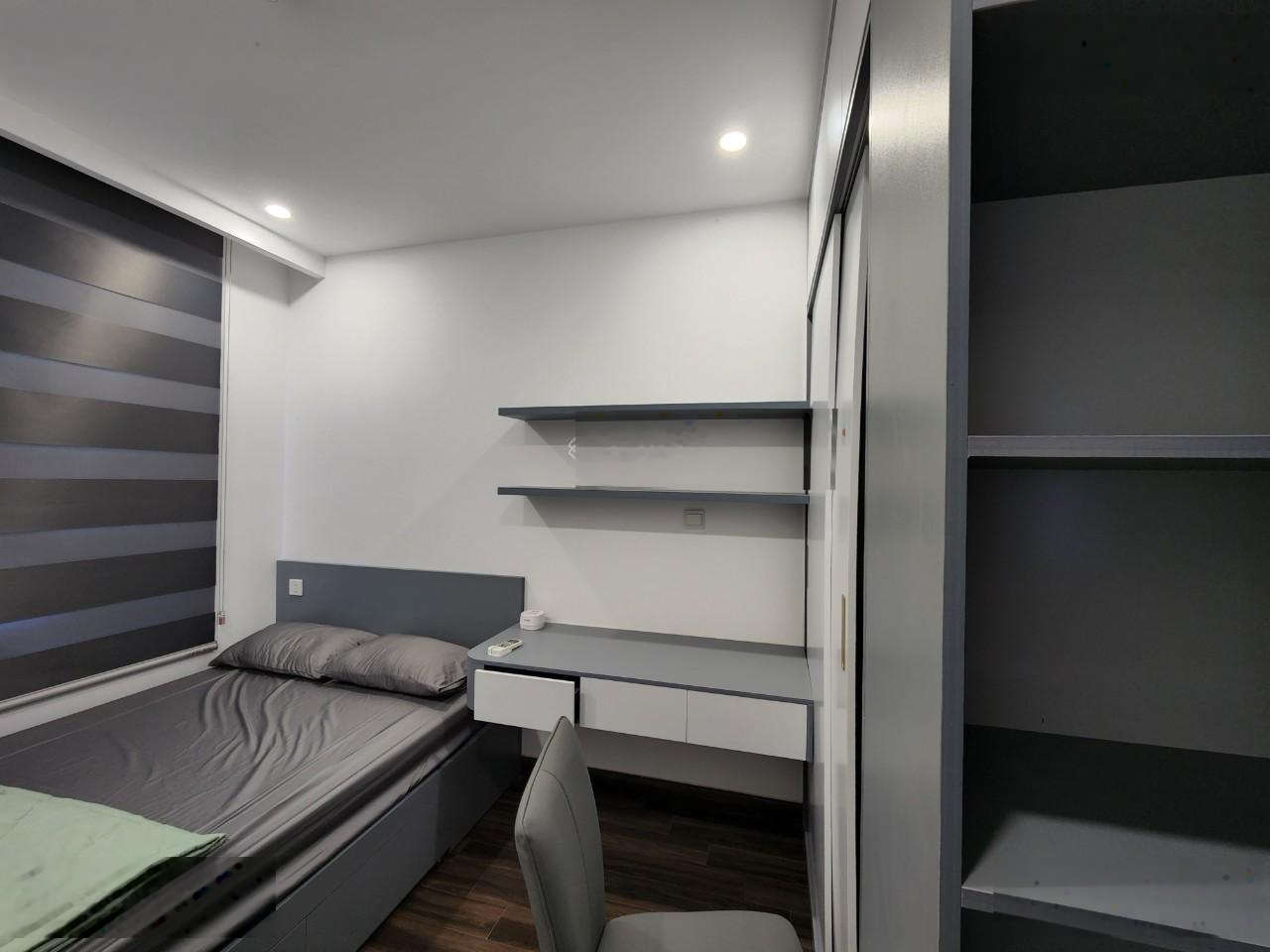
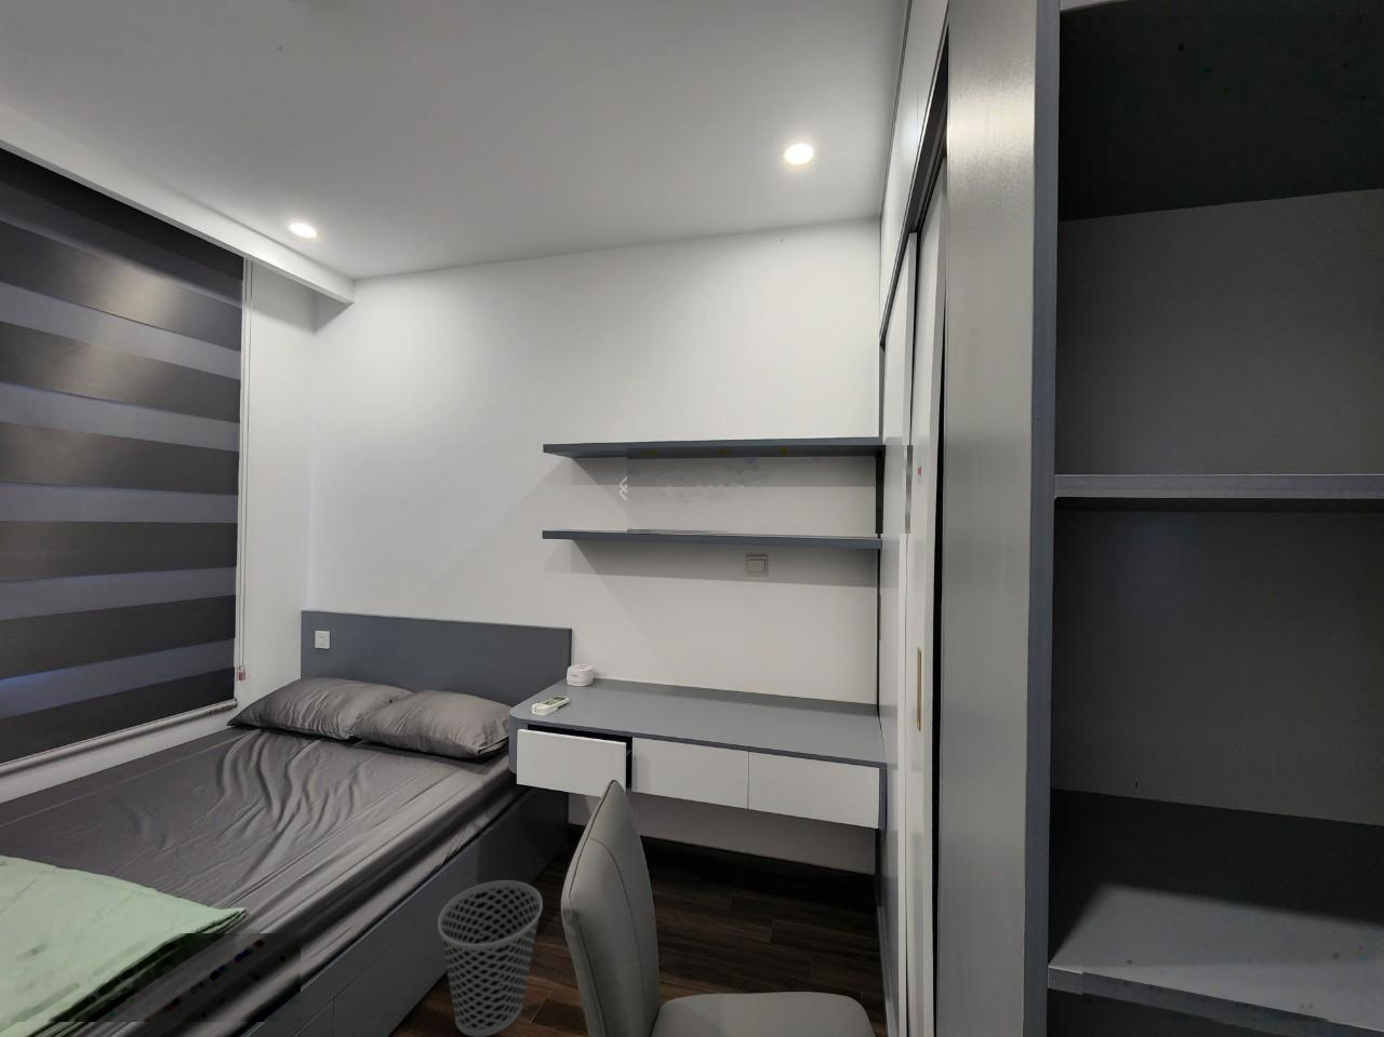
+ wastebasket (489, 960)
